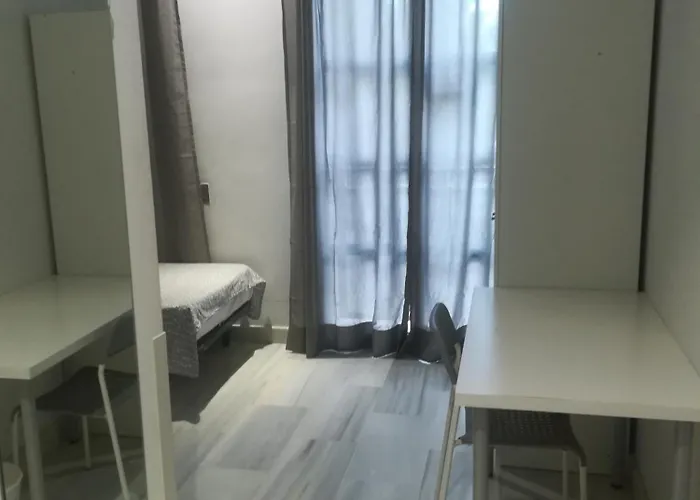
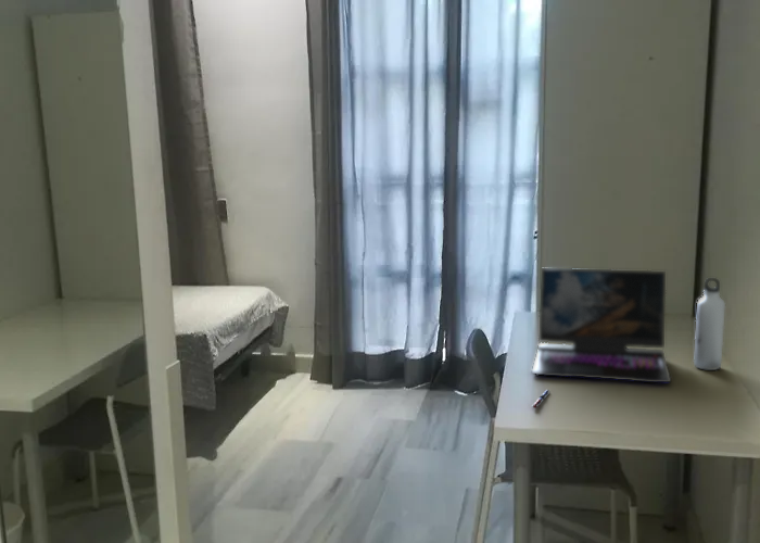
+ laptop (600, 321)
+ water bottle (709, 323)
+ pen (541, 397)
